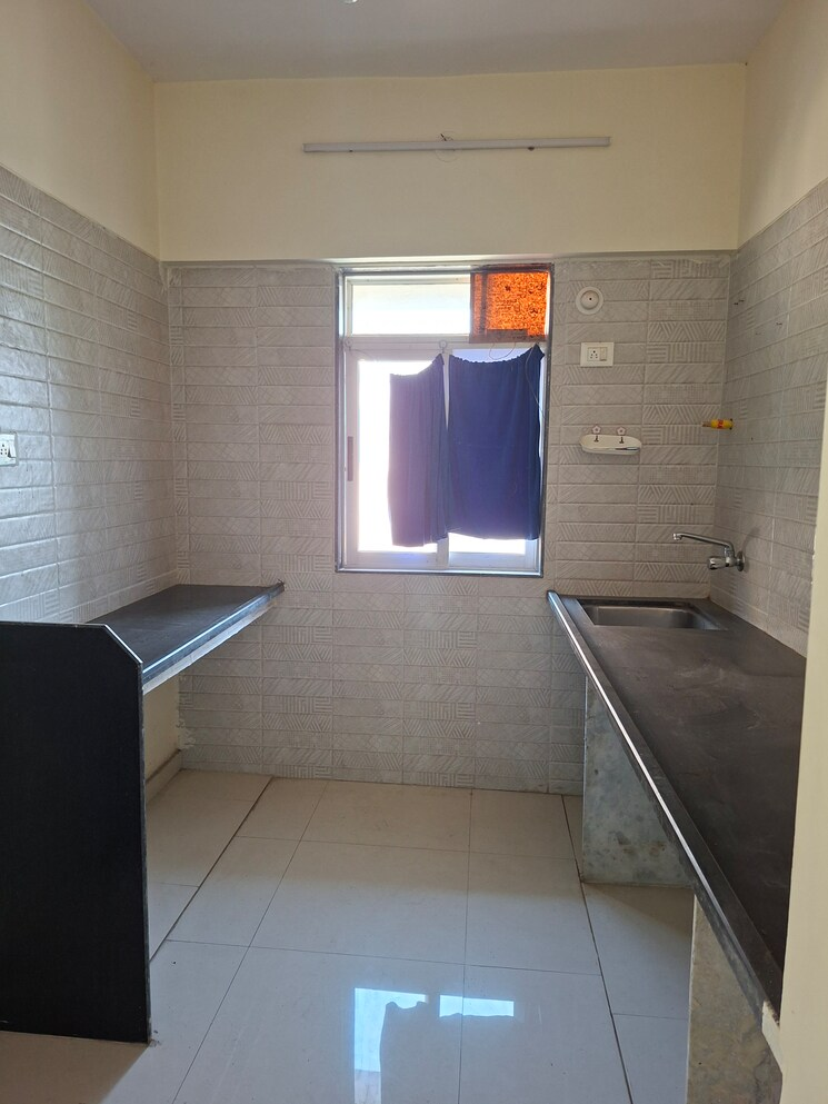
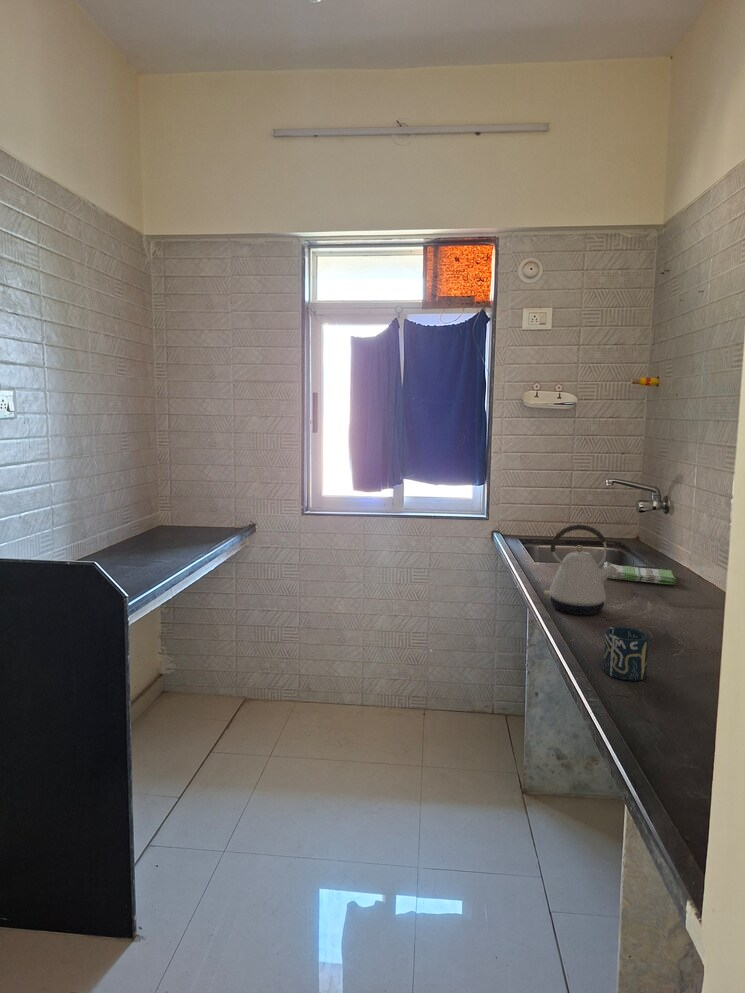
+ dish towel (637, 571)
+ kettle (580, 567)
+ cup (624, 650)
